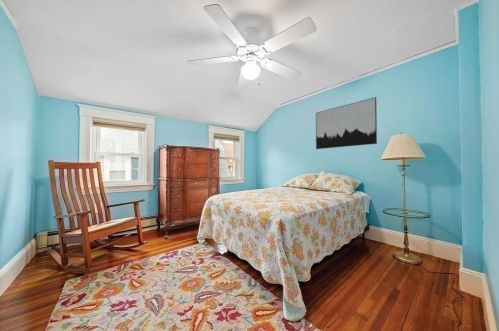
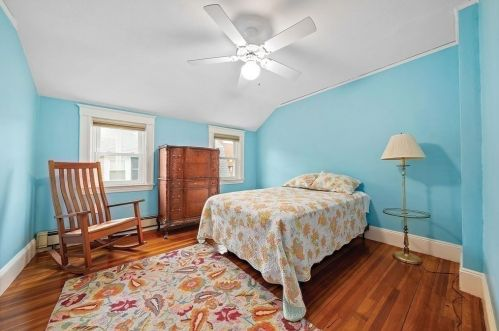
- wall art (342, 126)
